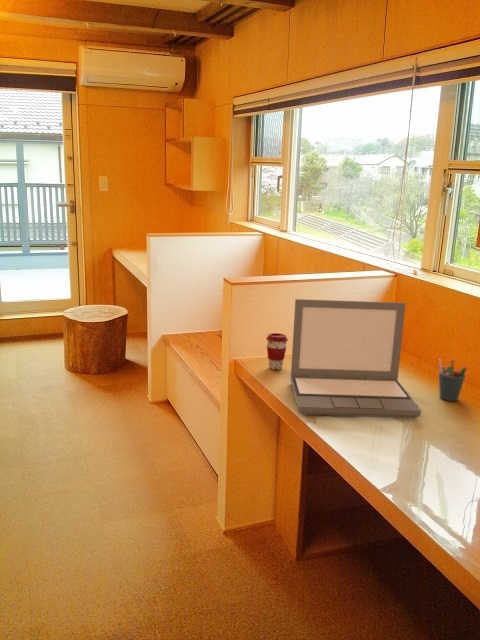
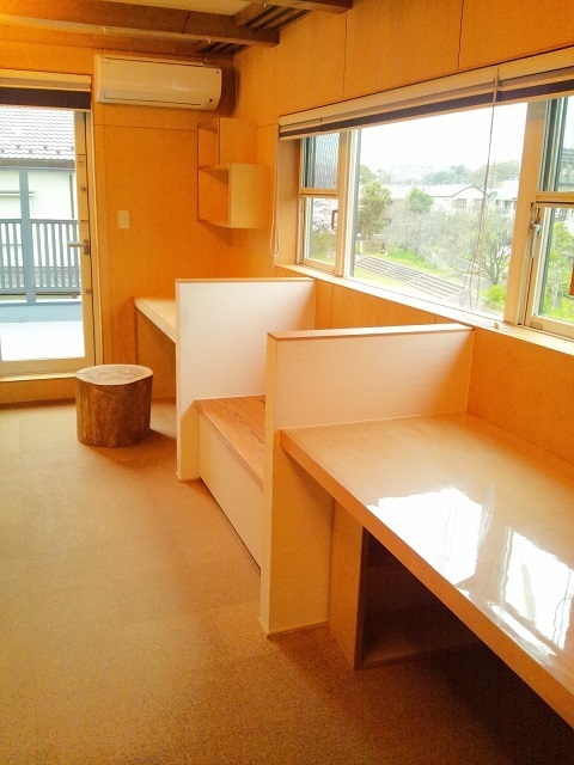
- pen holder (451, 379)
- laptop (354, 355)
- coffee cup (276, 351)
